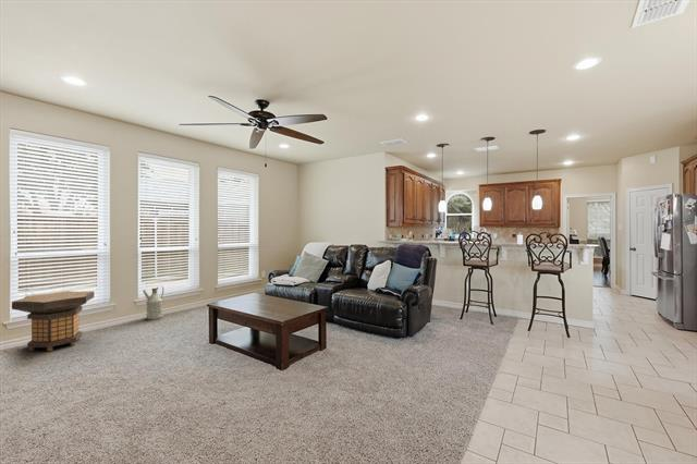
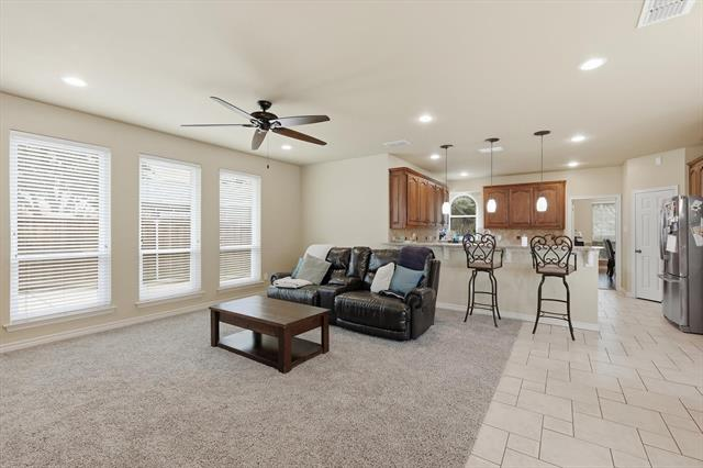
- lantern (56, 320)
- watering can (154, 302)
